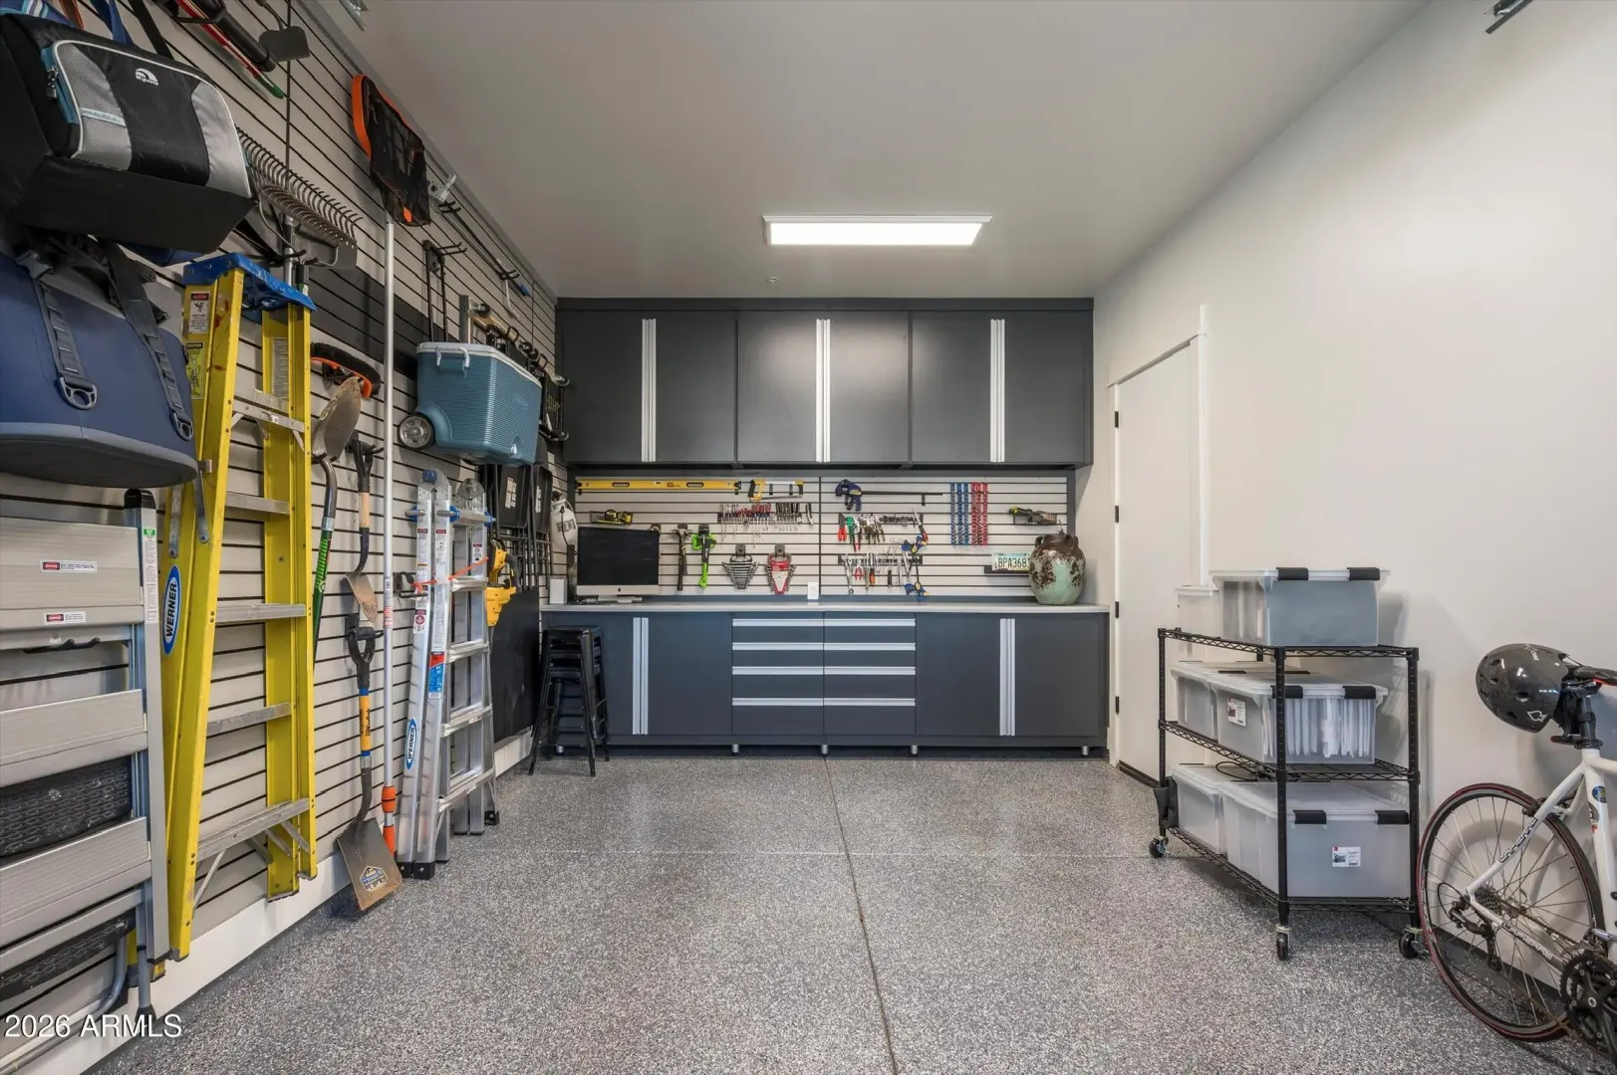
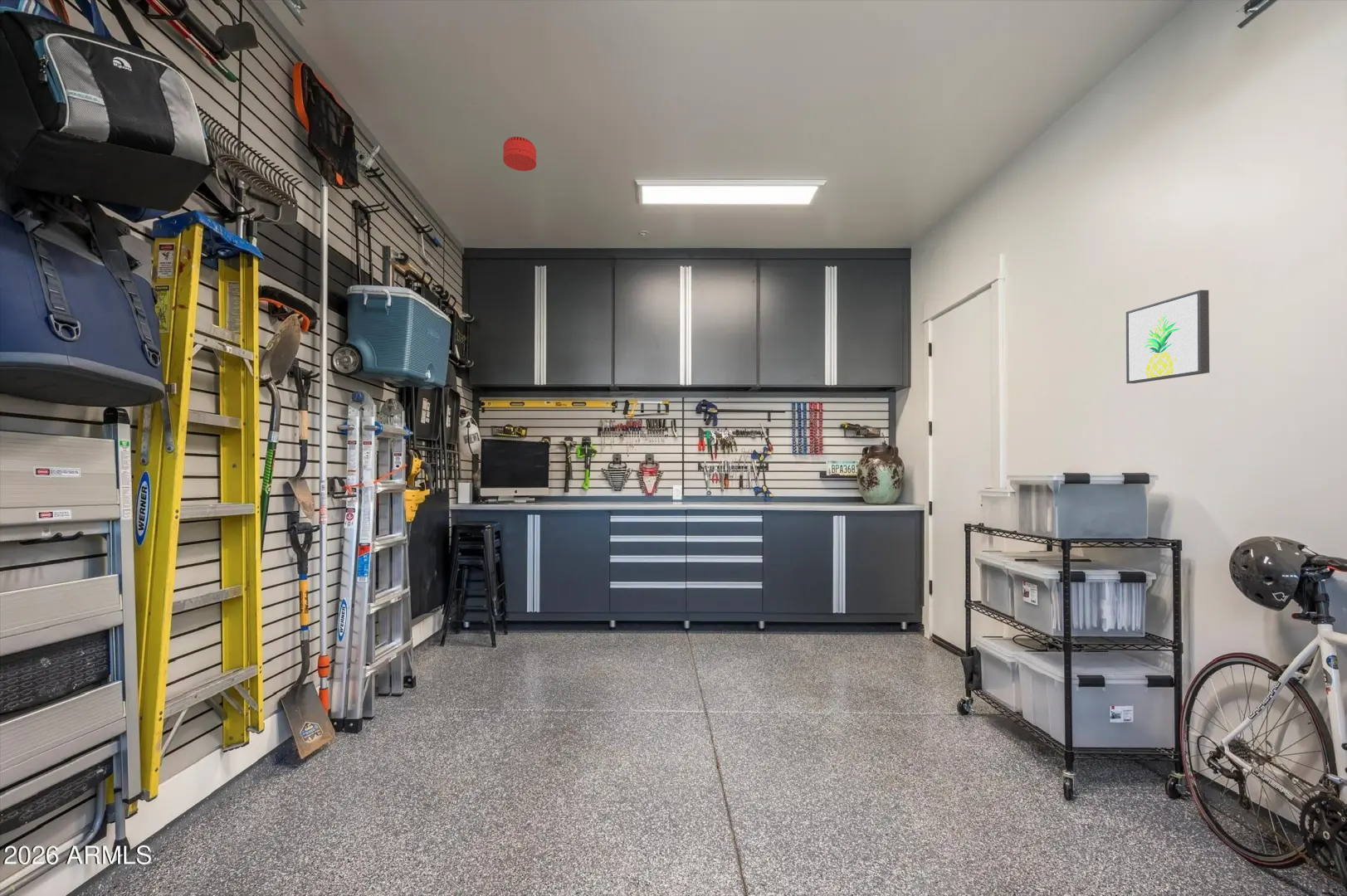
+ wall art (1164, 339)
+ smoke detector (520, 153)
